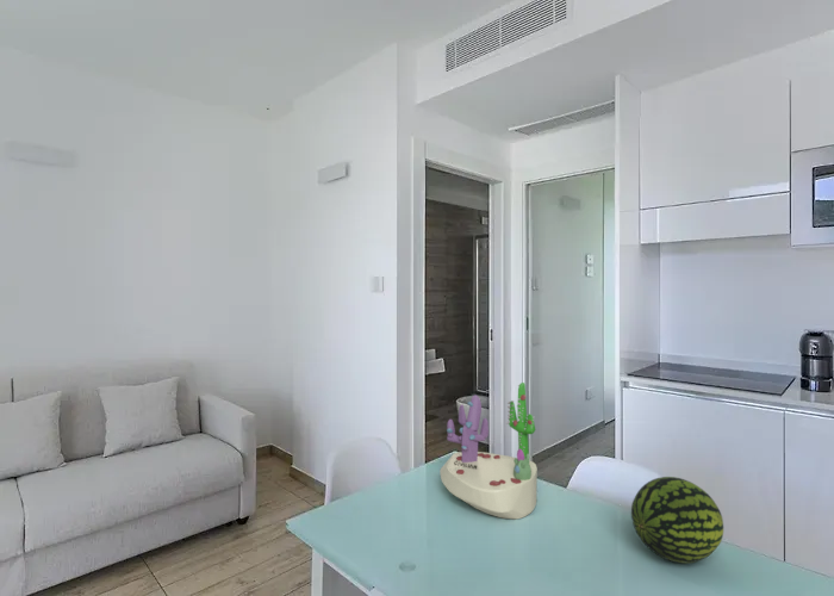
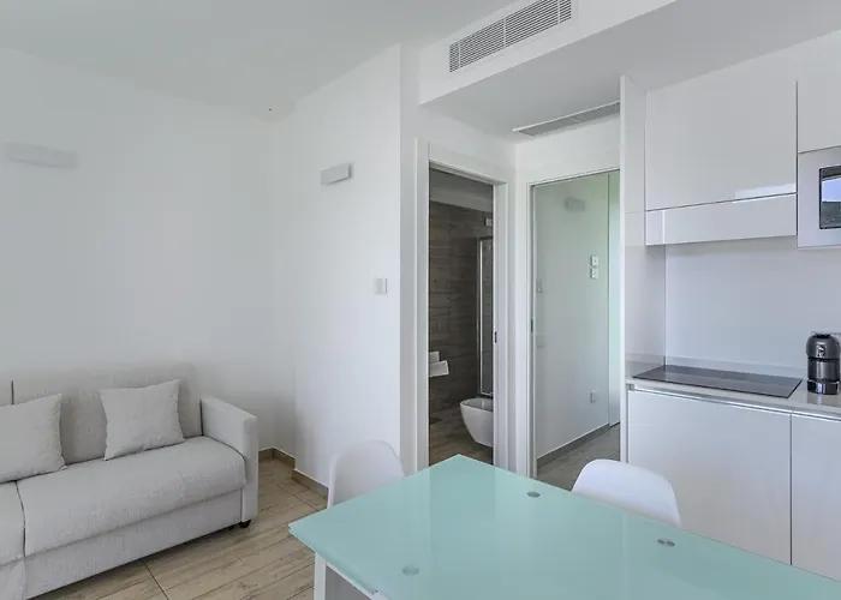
- succulent planter (486, 436)
- fruit (673, 517)
